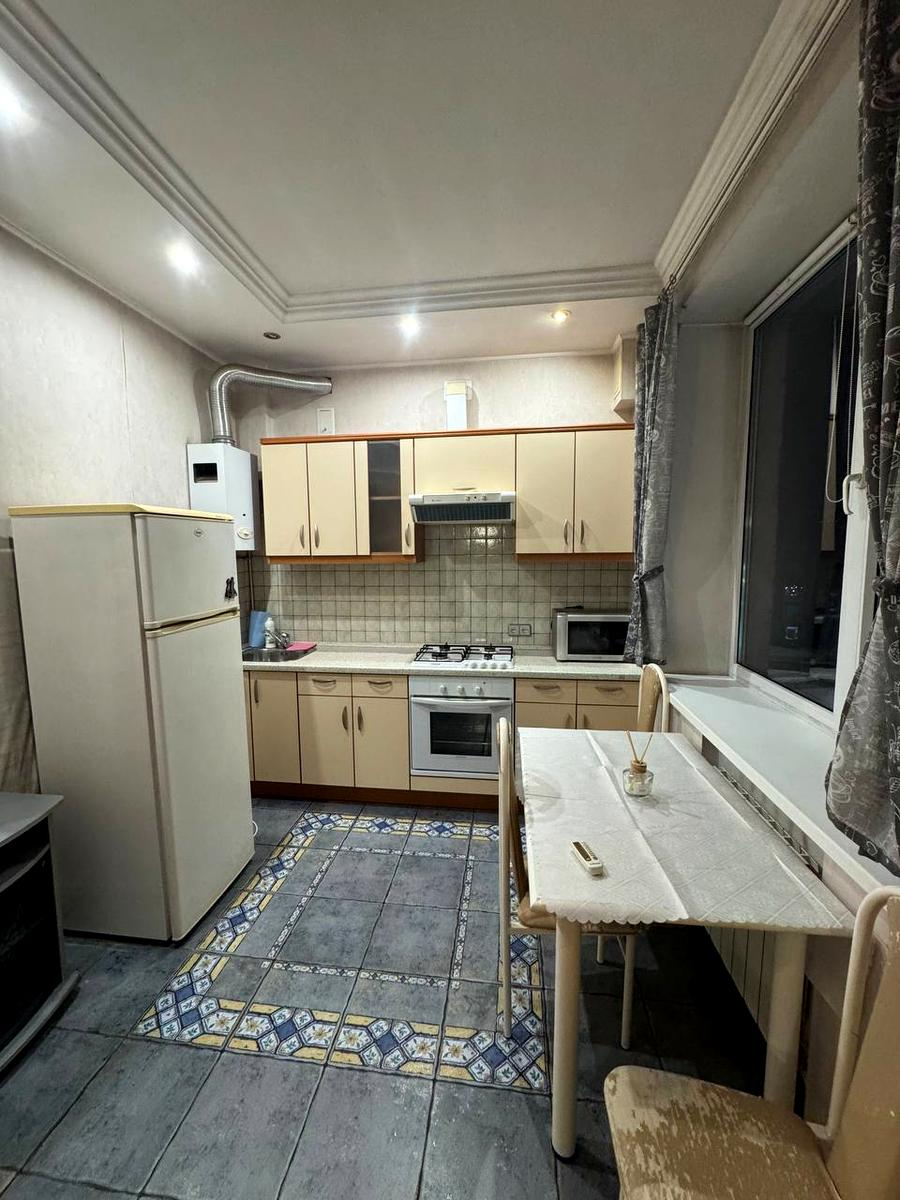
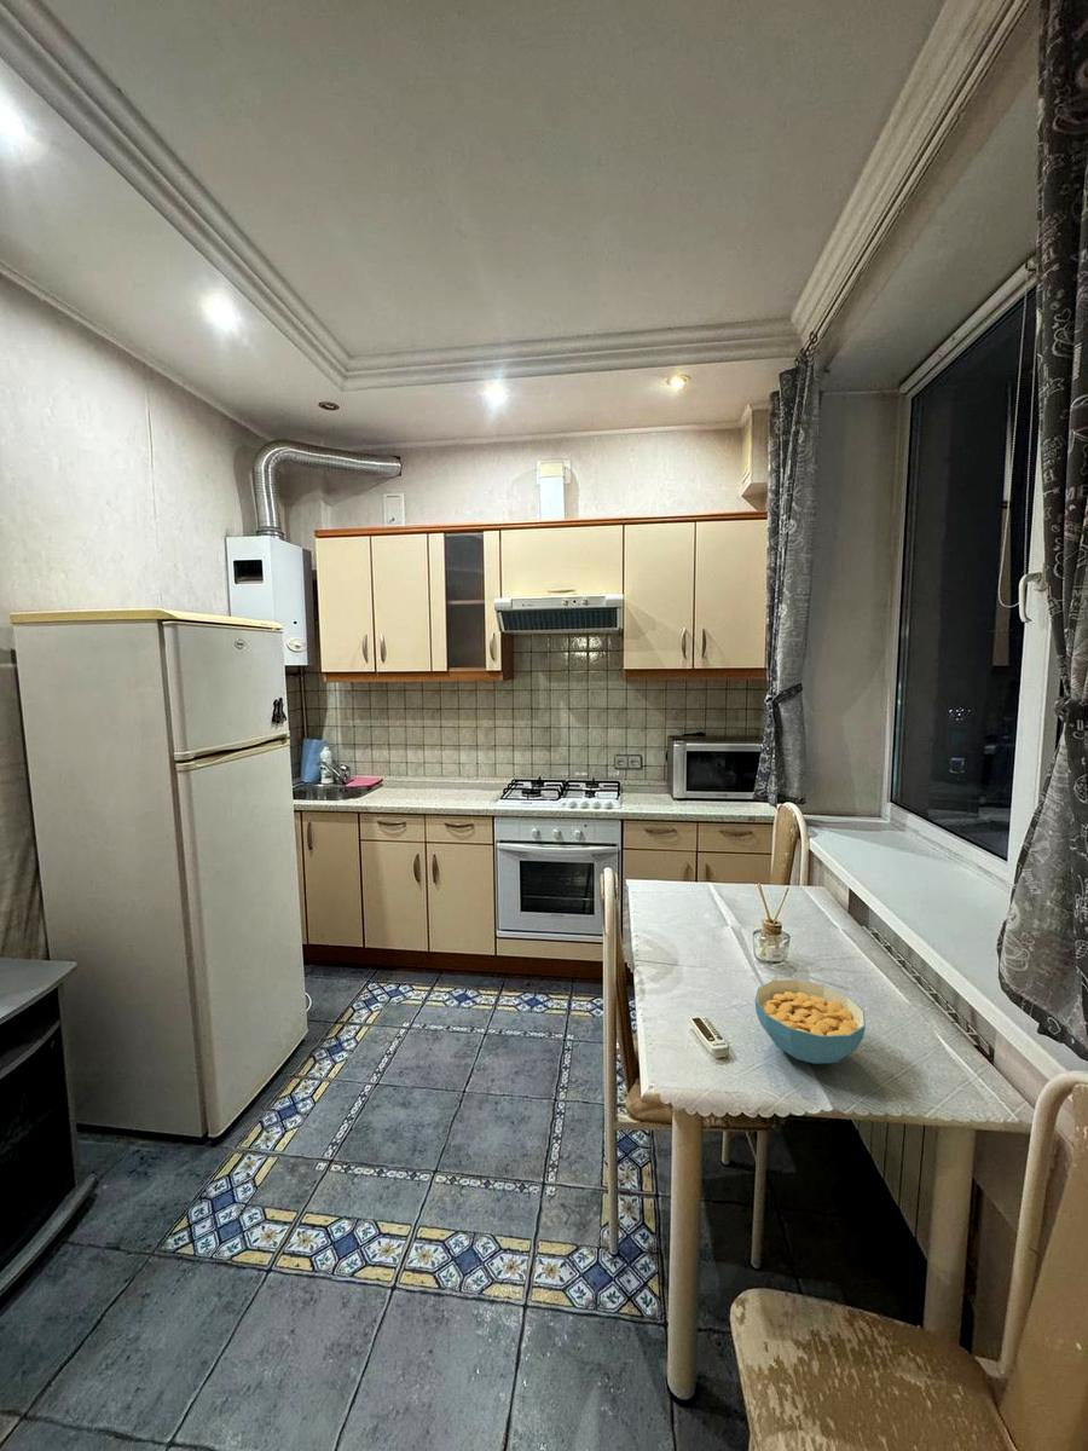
+ cereal bowl (808, 1029)
